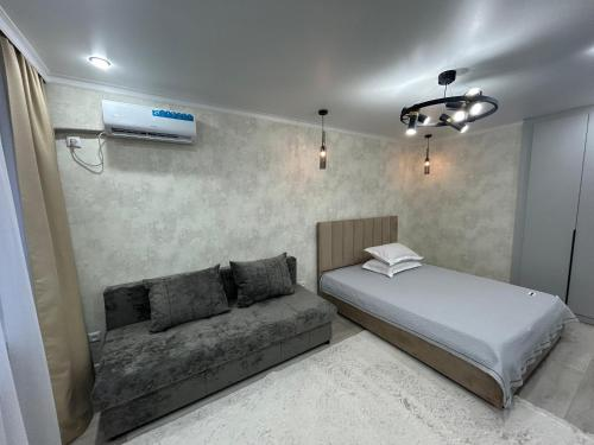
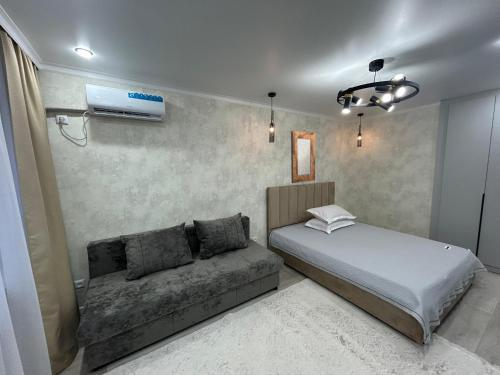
+ home mirror (303, 157)
